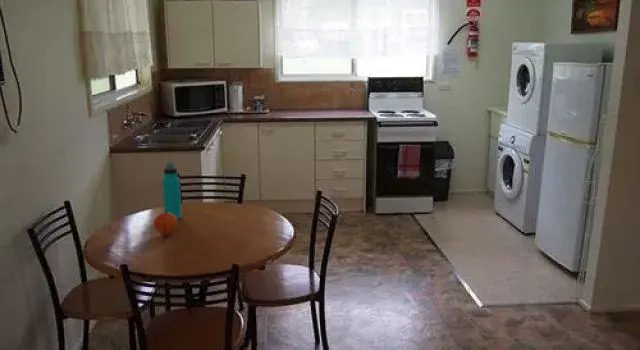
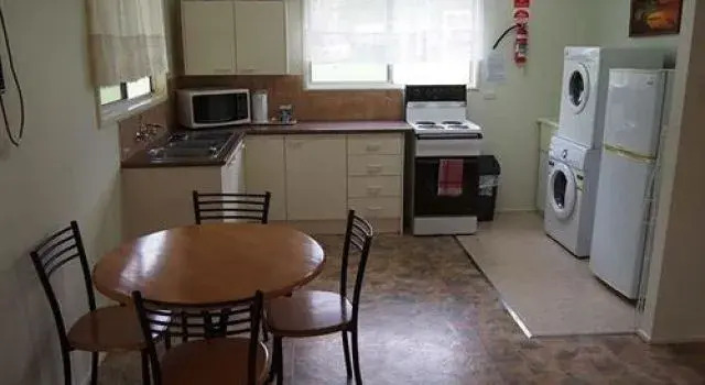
- water bottle (171, 191)
- fruit (165, 223)
